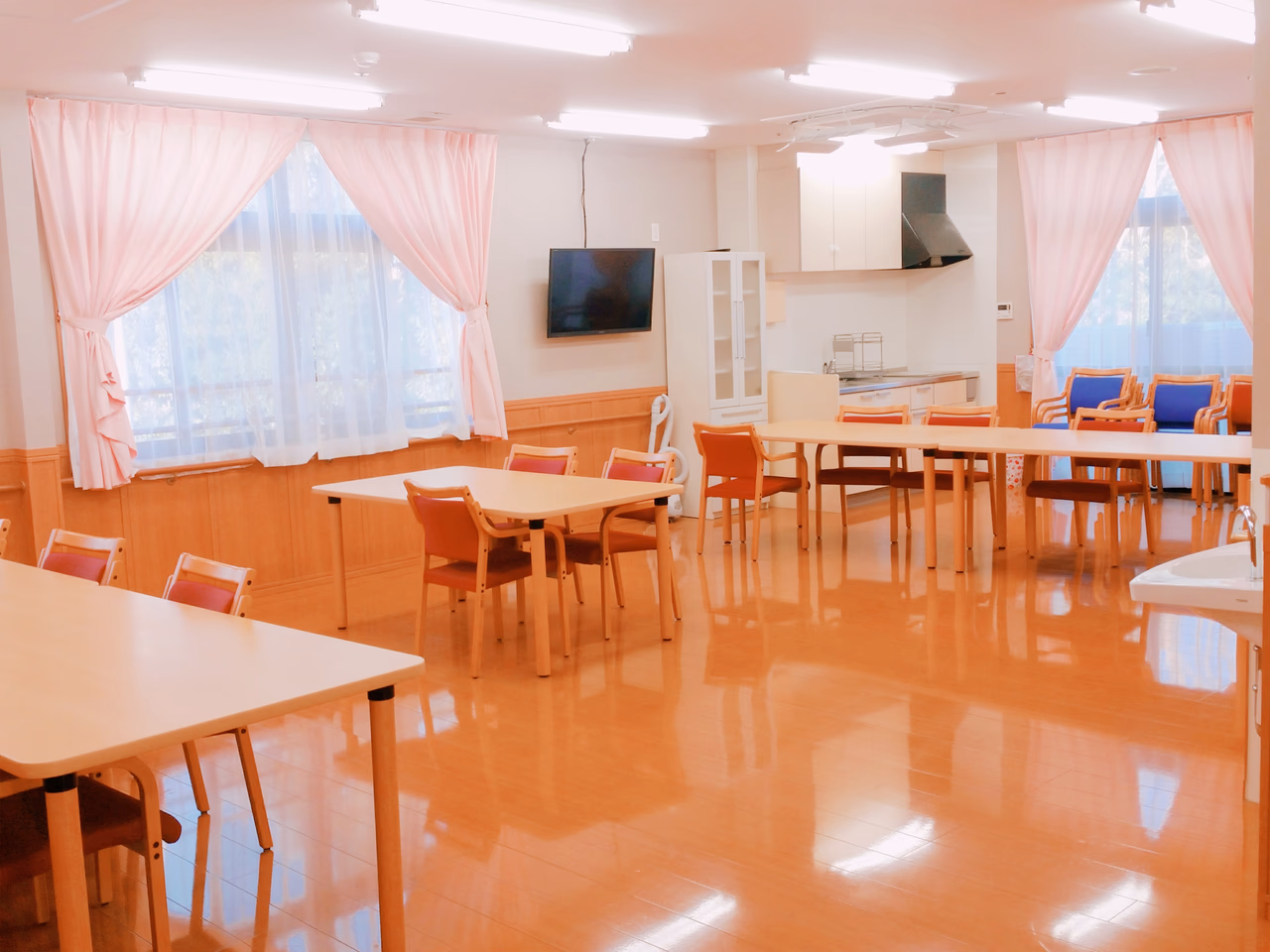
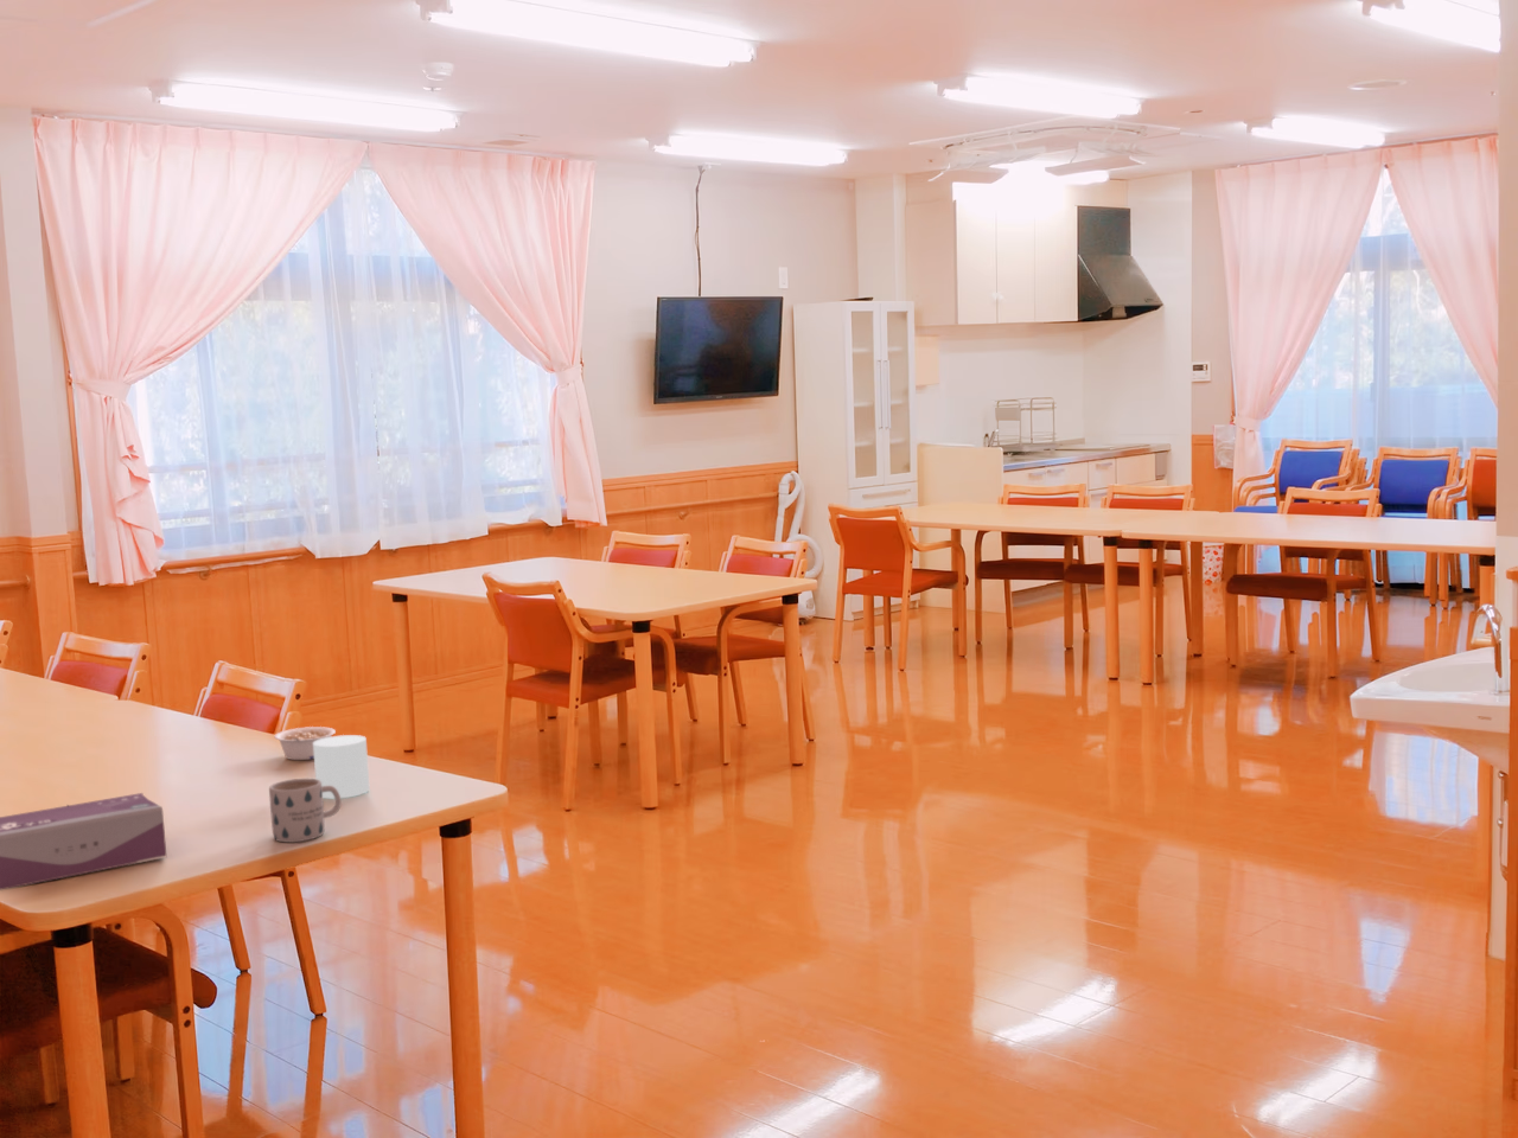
+ mug (306, 807)
+ tissue box (69, 837)
+ legume (306, 742)
+ cup (341, 766)
